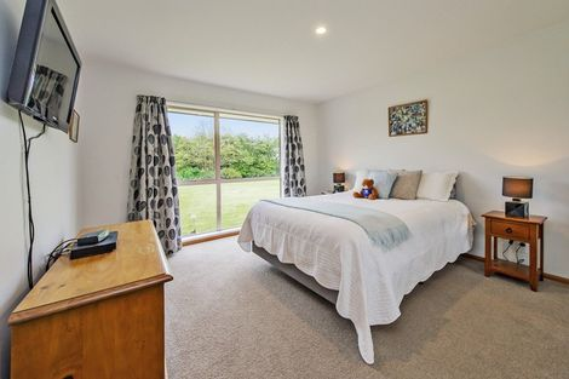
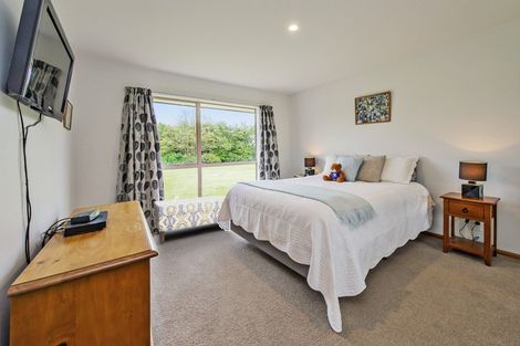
+ bench (193, 216)
